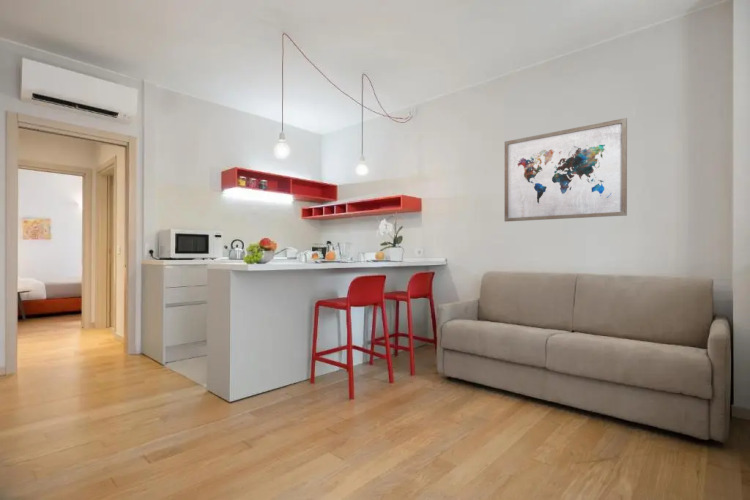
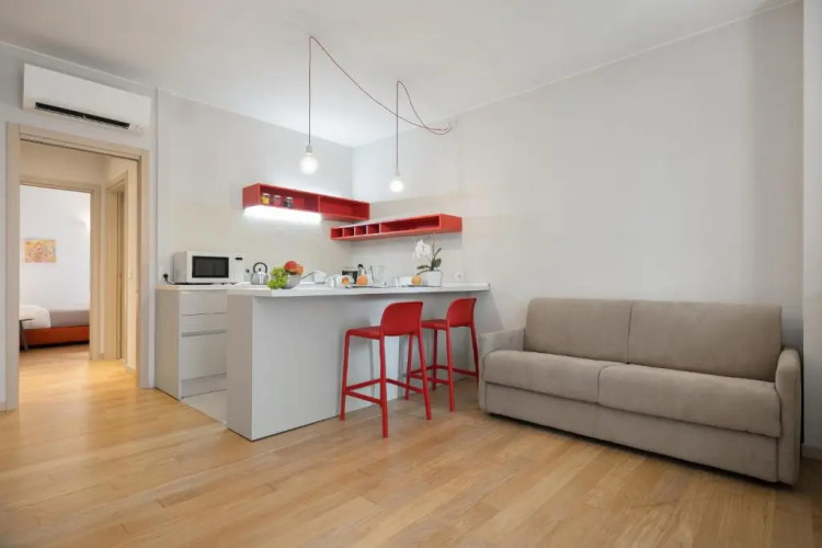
- wall art (559, 174)
